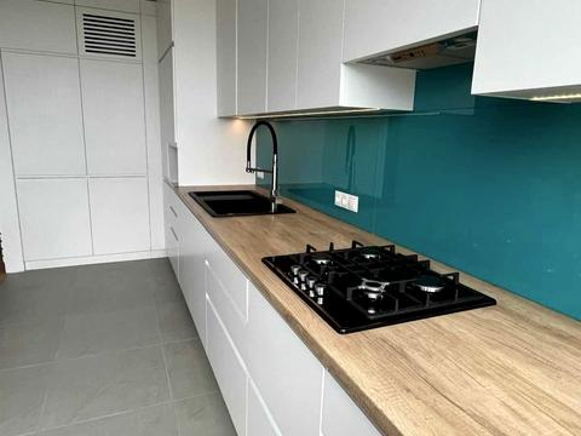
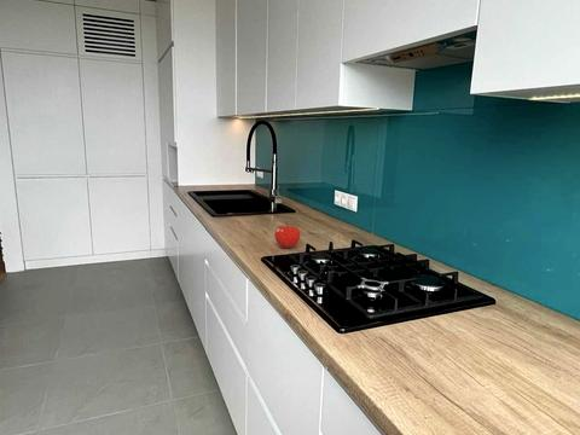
+ fruit (286, 234)
